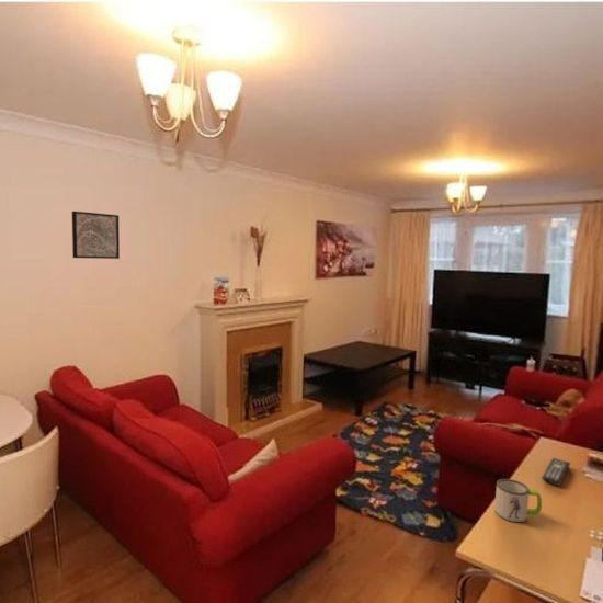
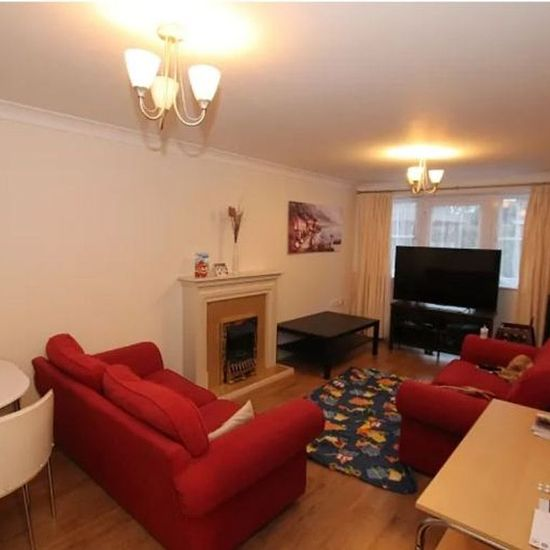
- mug (517, 500)
- wall art (96, 236)
- remote control (556, 470)
